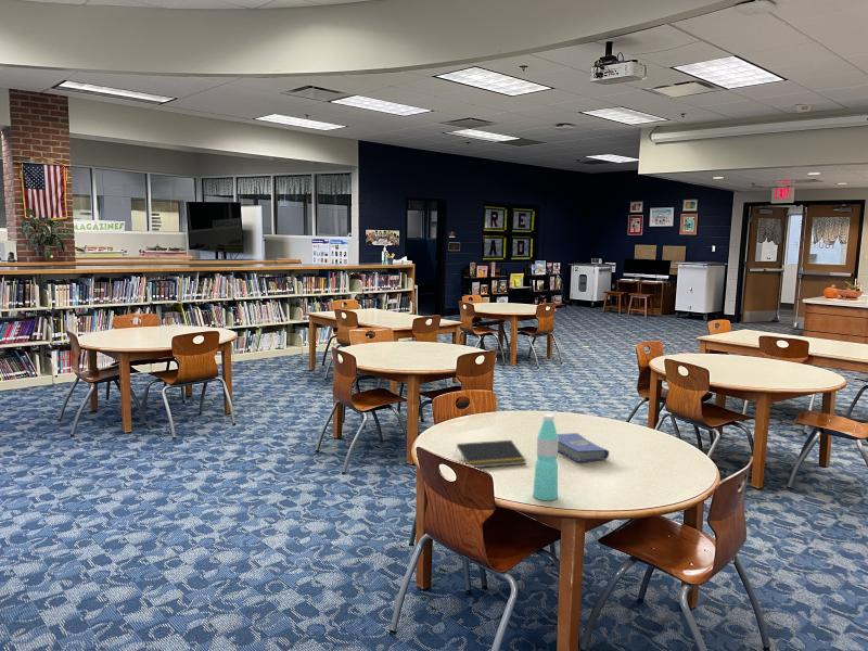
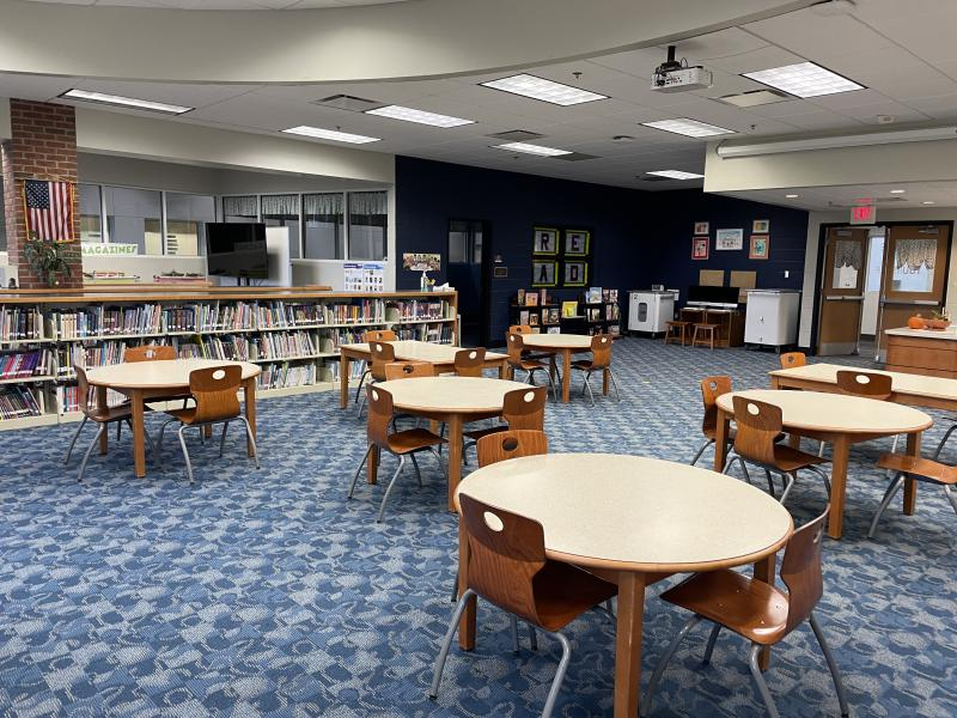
- water bottle (547, 456)
- notepad (490, 454)
- hardcover book (577, 446)
